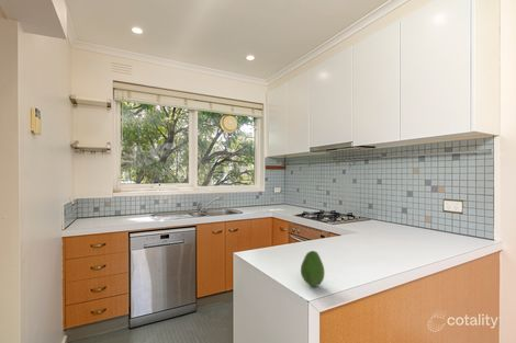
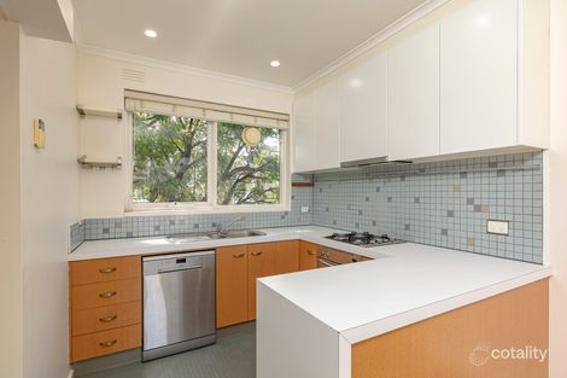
- fruit (312, 267)
